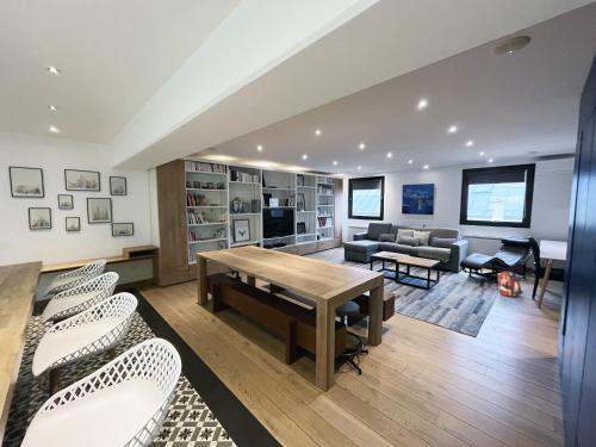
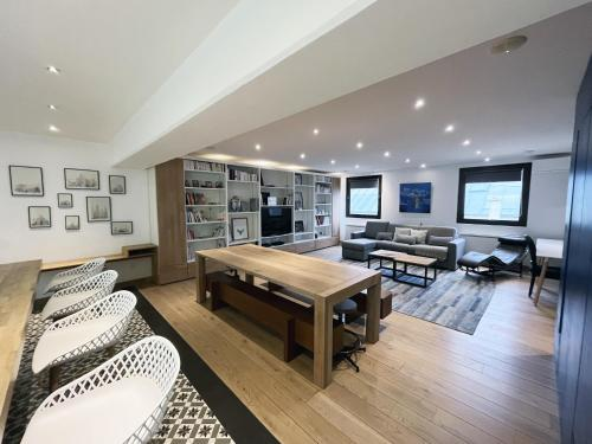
- backpack (510, 283)
